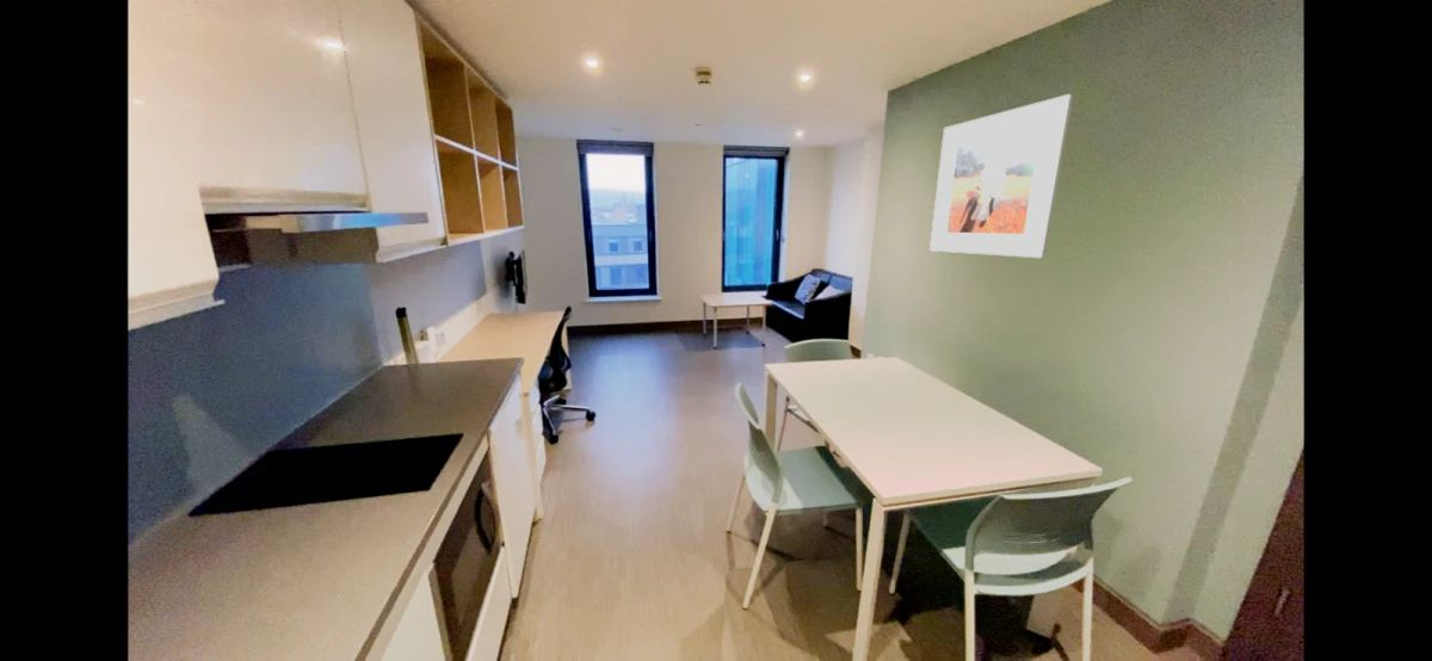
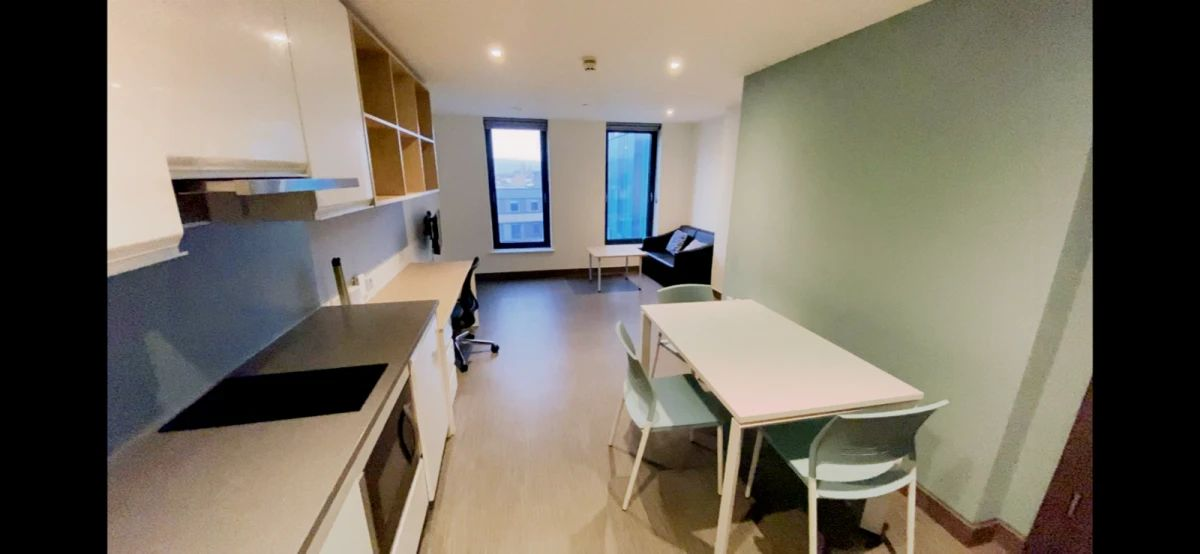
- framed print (988, 185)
